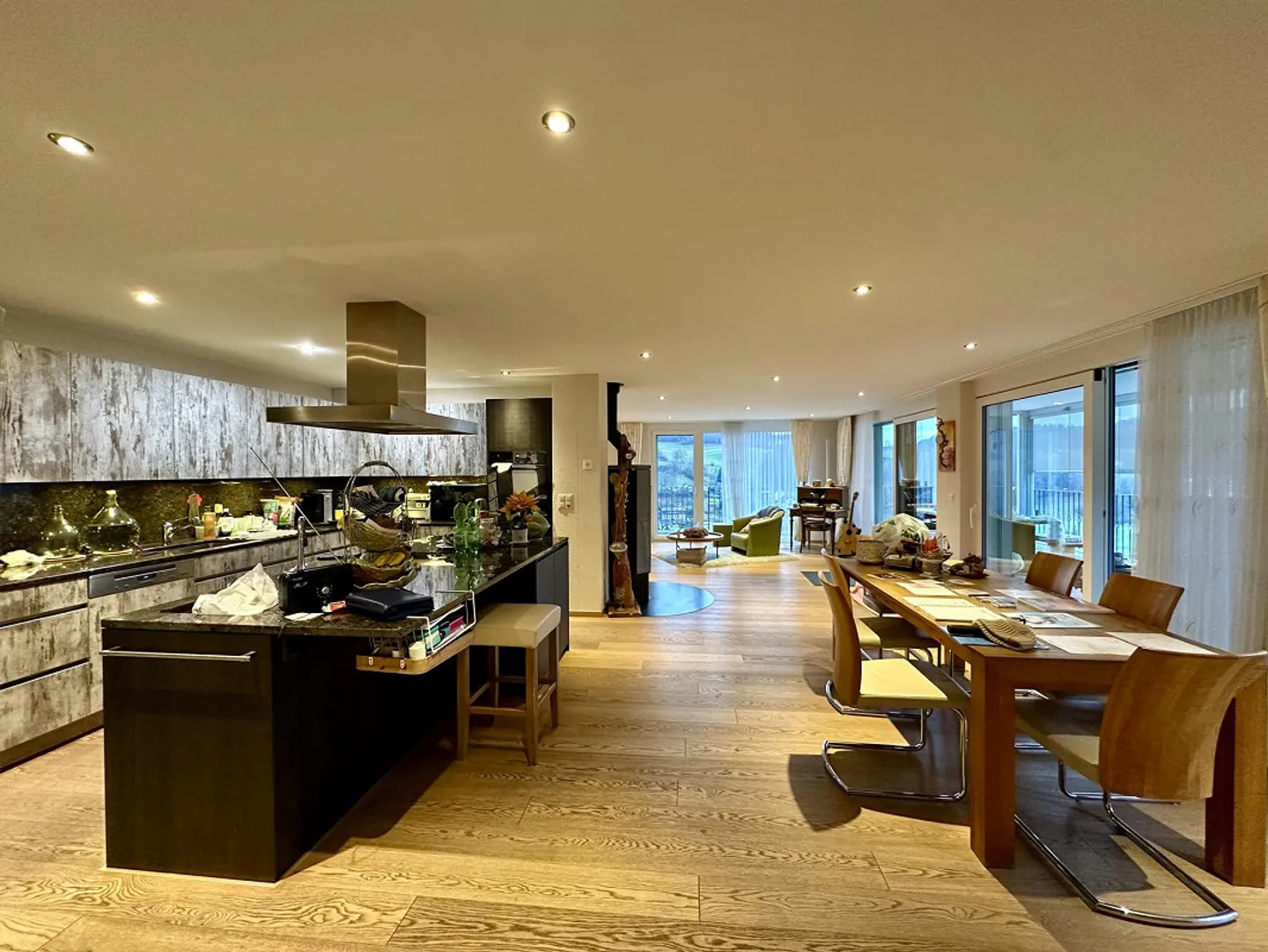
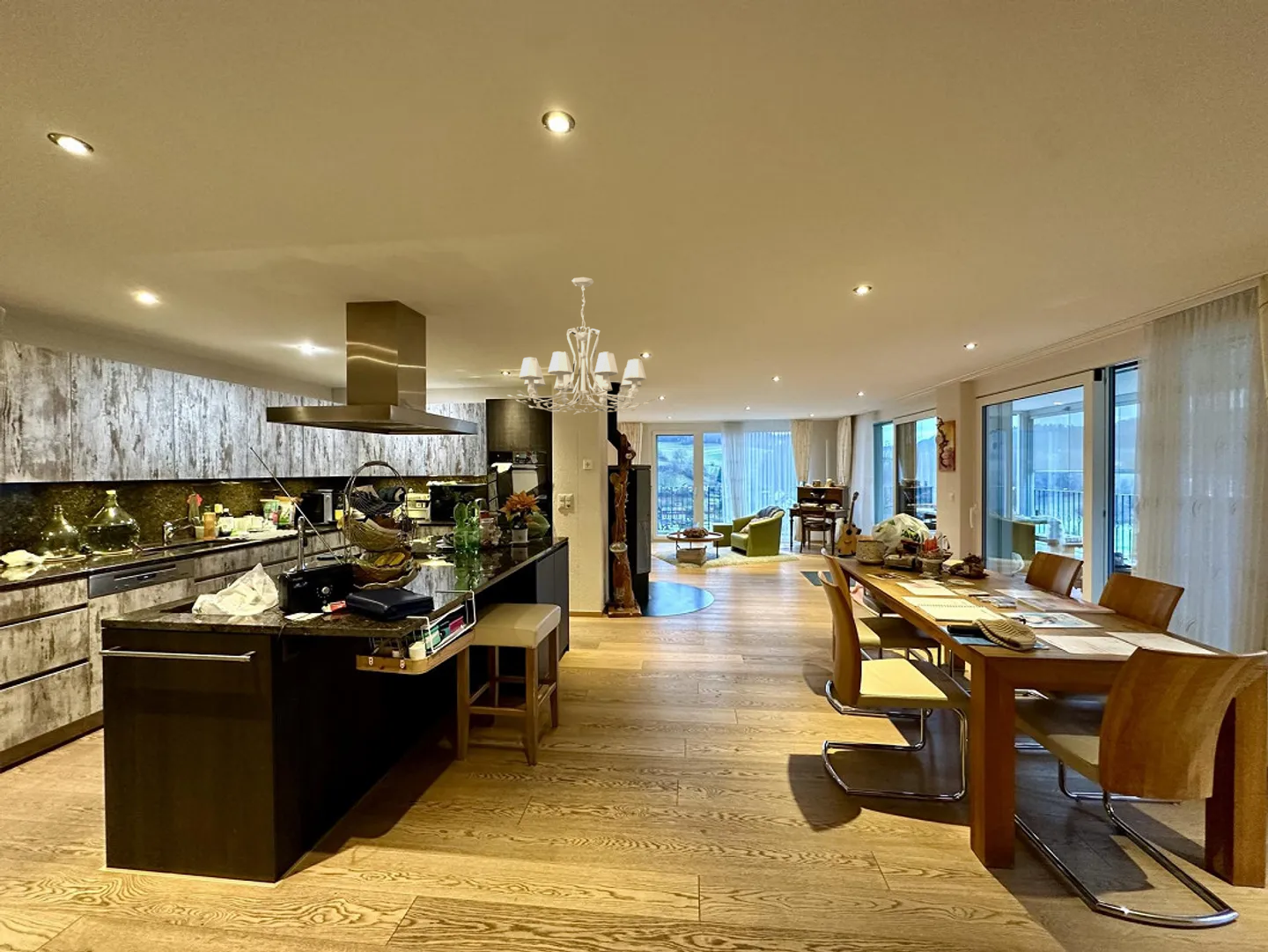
+ chandelier (582, 345)
